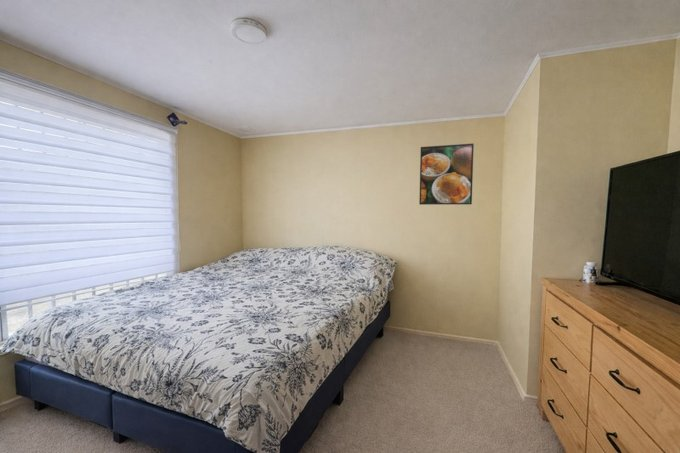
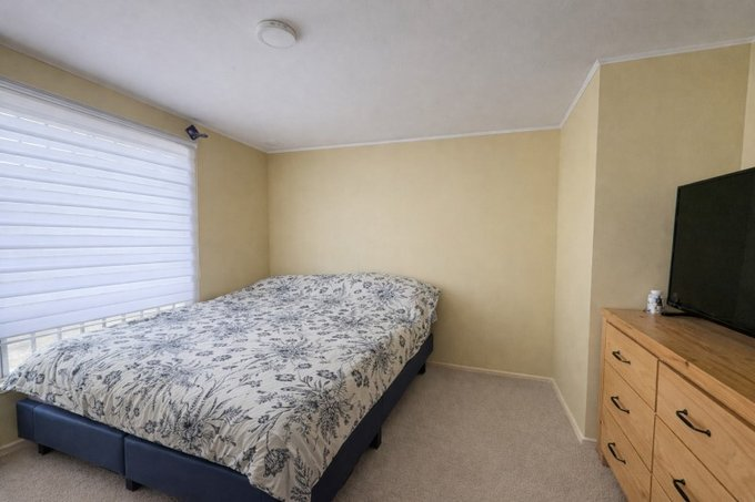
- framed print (445, 175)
